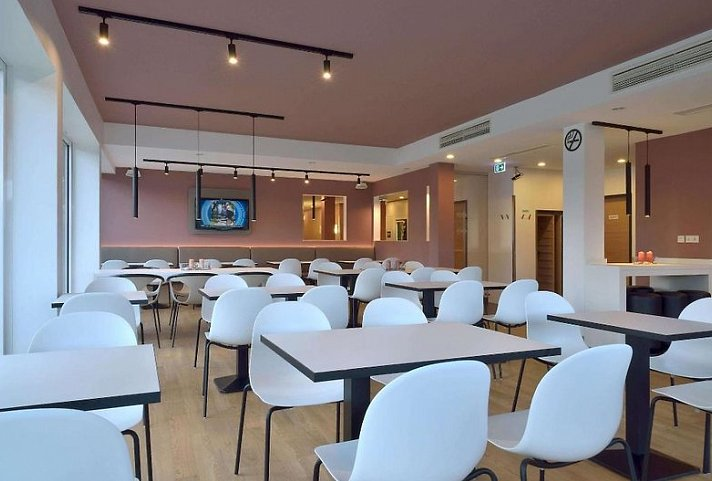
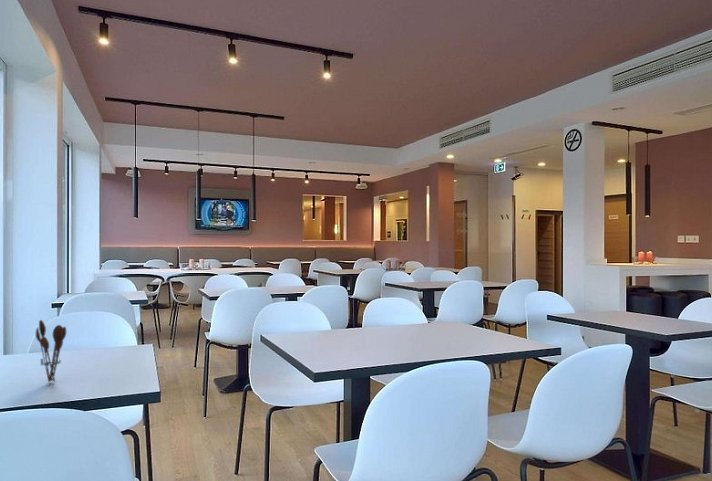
+ utensil holder (48, 352)
